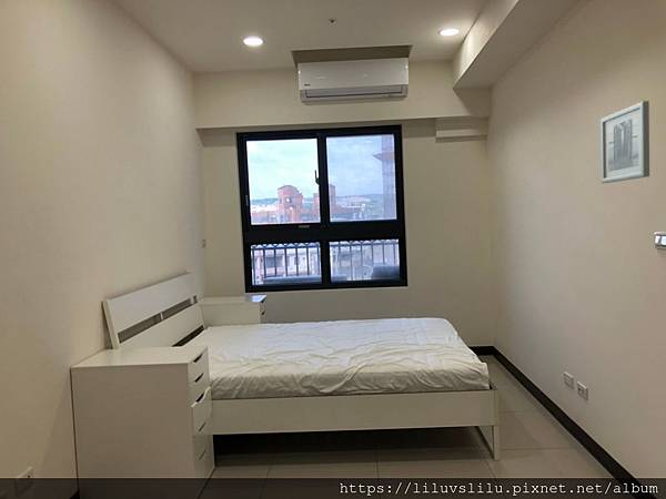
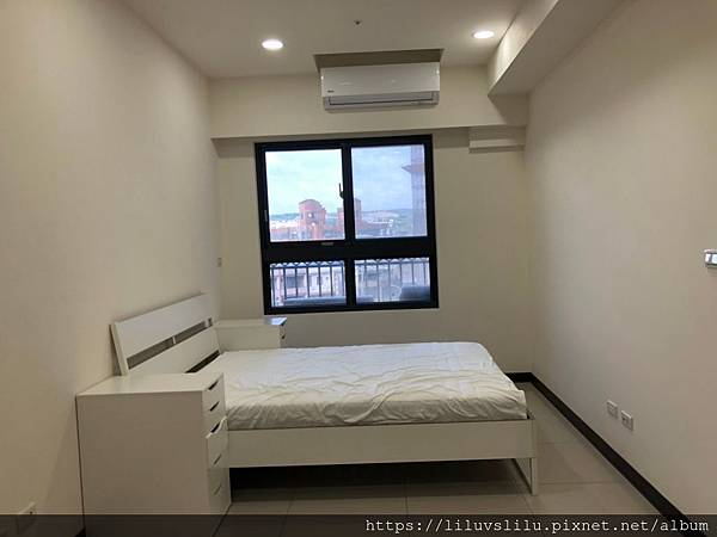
- wall art (623, 145)
